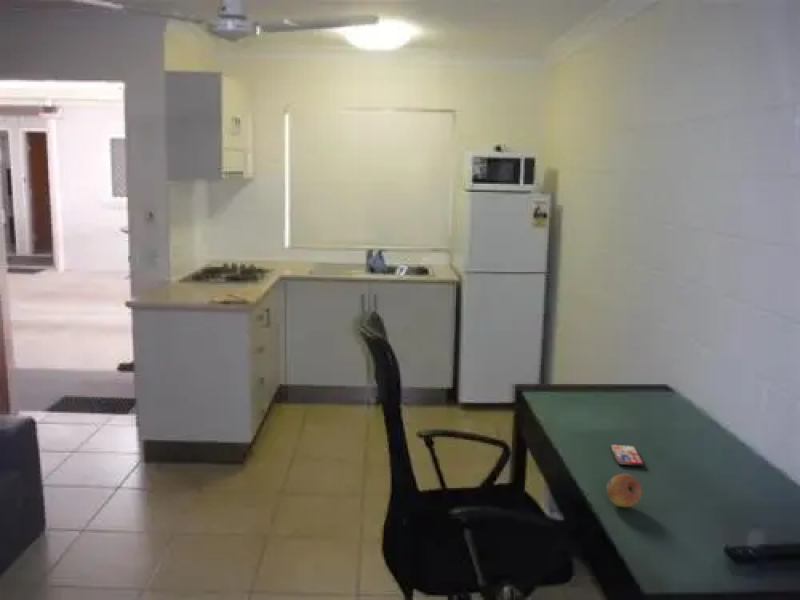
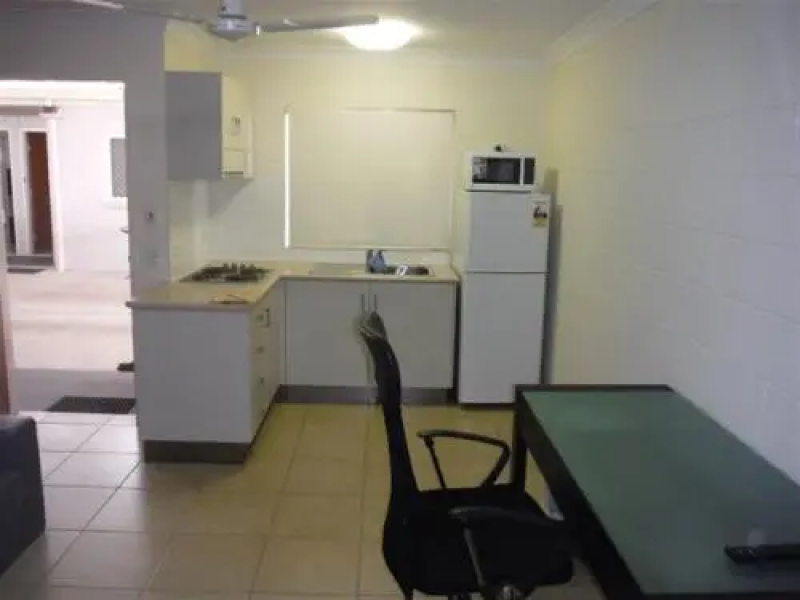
- smartphone (626, 455)
- fruit (623, 490)
